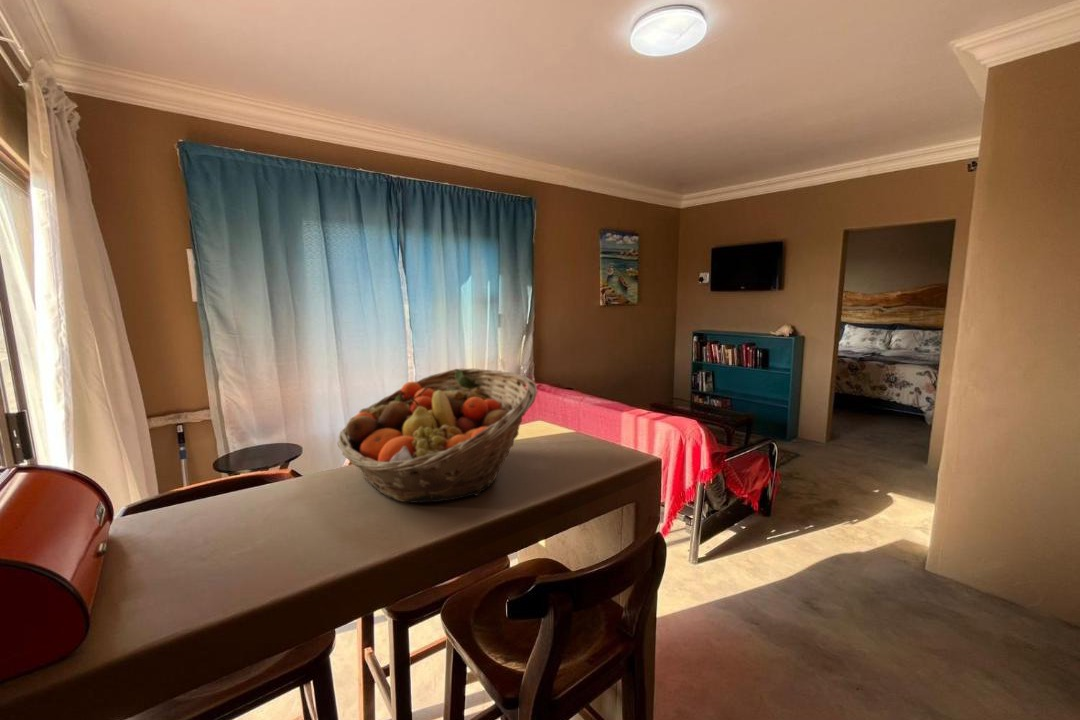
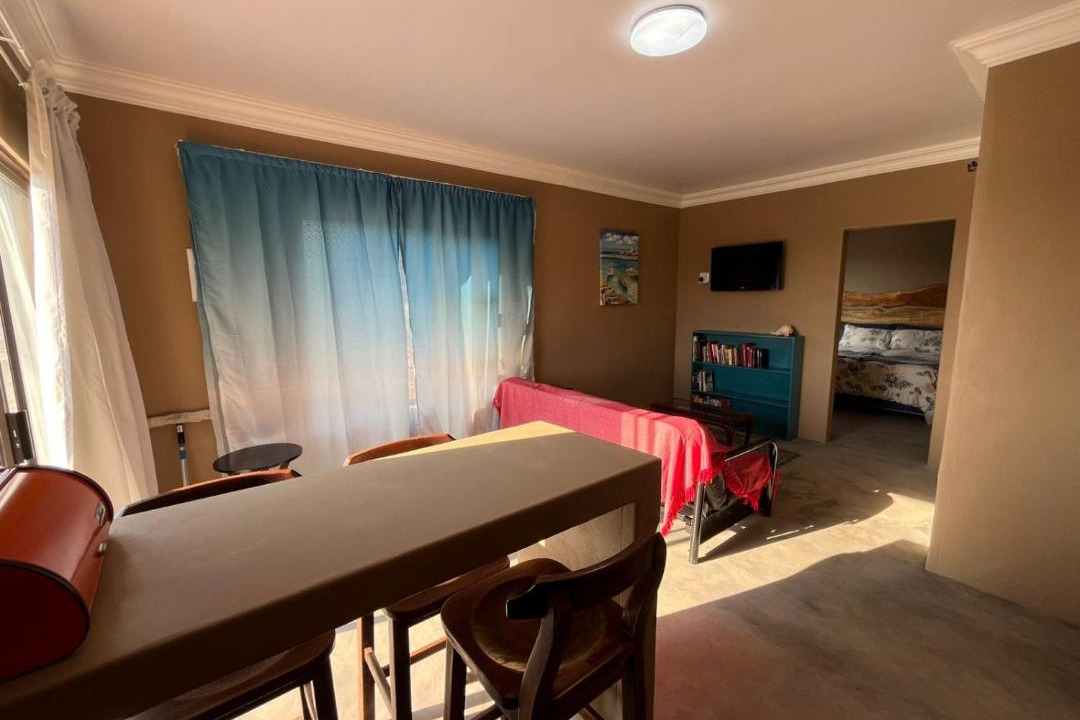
- fruit basket (438, 425)
